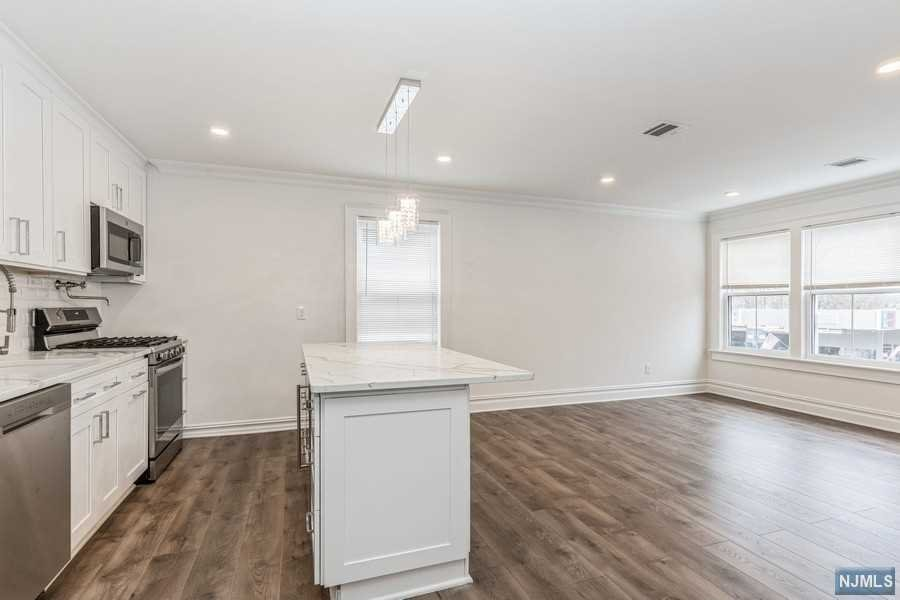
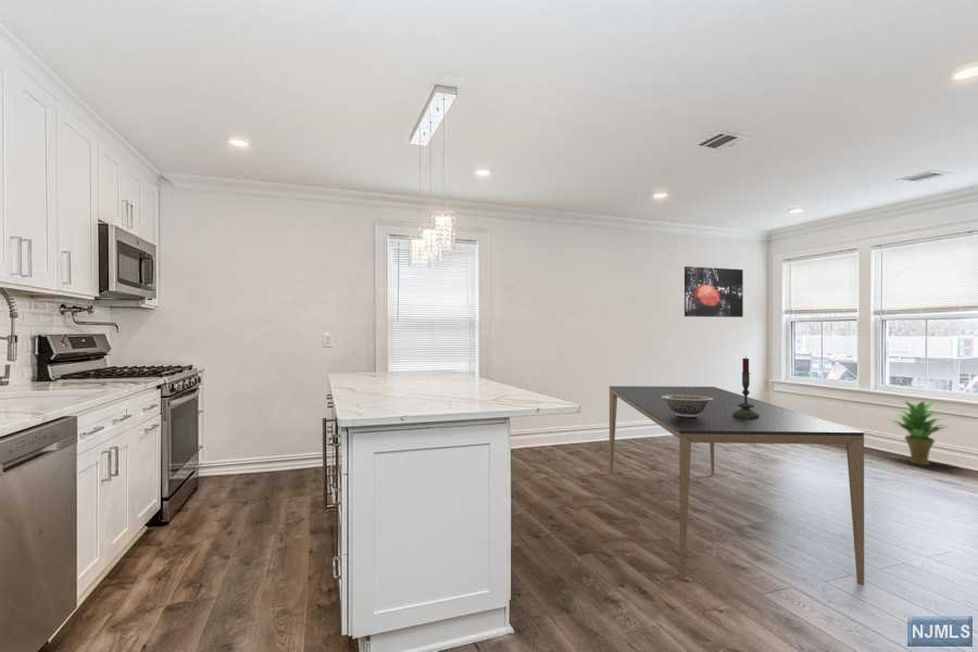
+ candle (745, 386)
+ dining table (711, 457)
+ potted plant (919, 431)
+ wall art (714, 292)
+ decorative bowl (686, 405)
